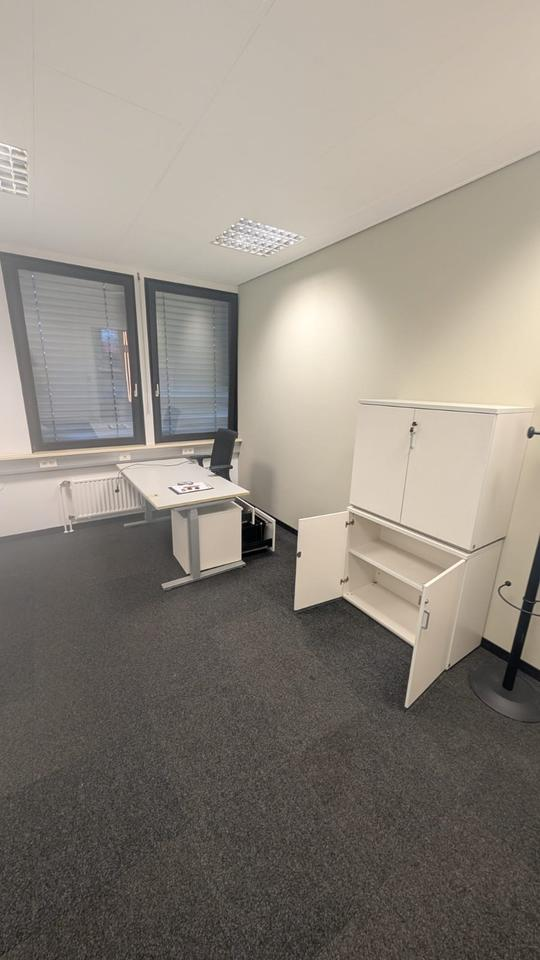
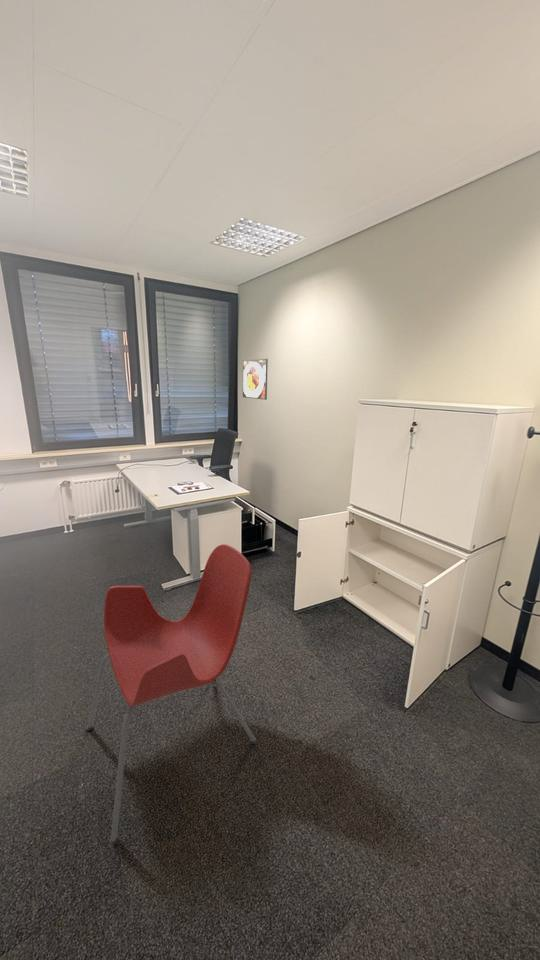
+ armchair (162, 662)
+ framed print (254, 379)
